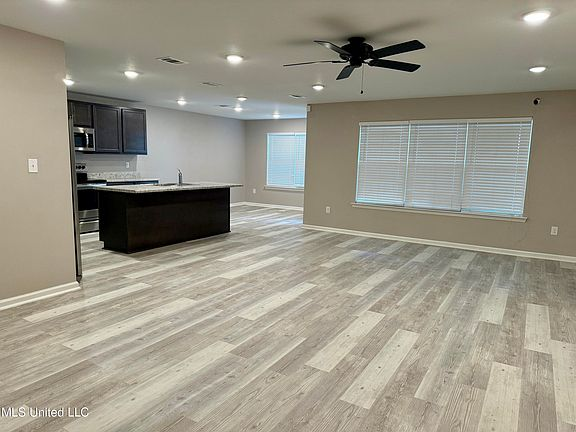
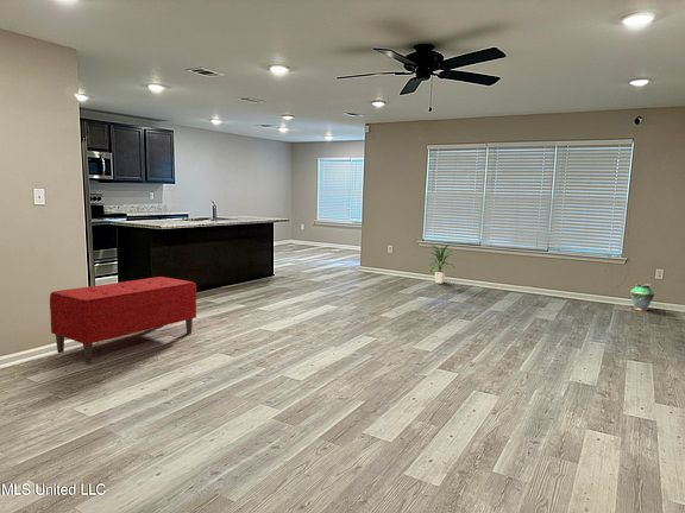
+ indoor plant (439, 261)
+ bench (128, 315)
+ vase (641, 296)
